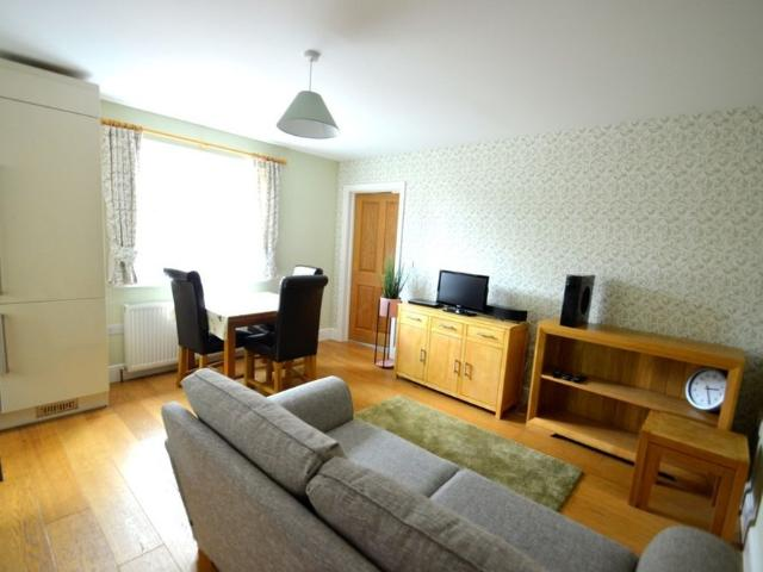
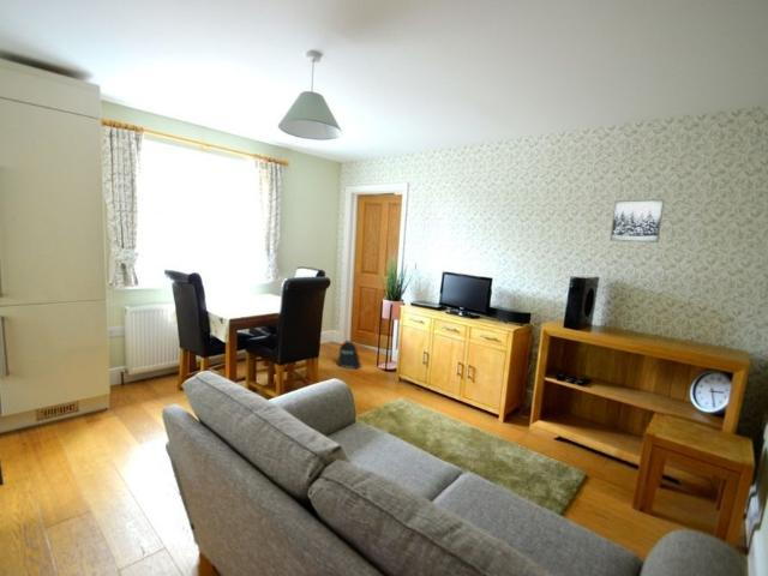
+ backpack (349, 352)
+ wall art (636, 221)
